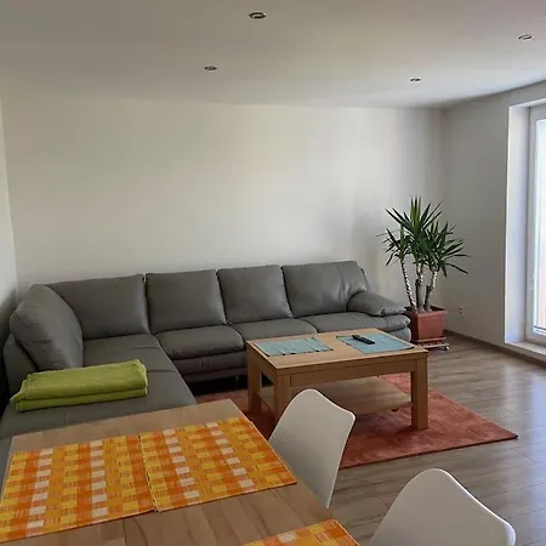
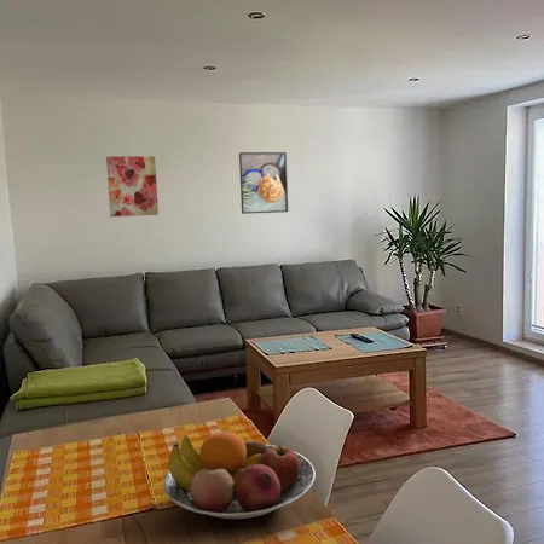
+ wall art (132, 186)
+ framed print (264, 183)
+ fruit bowl (239, 468)
